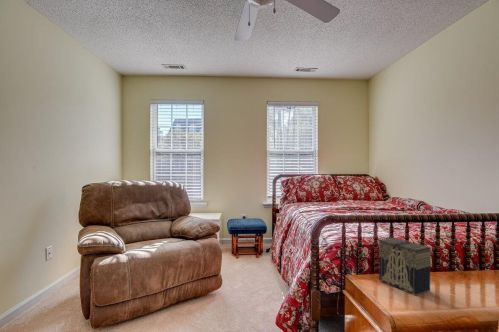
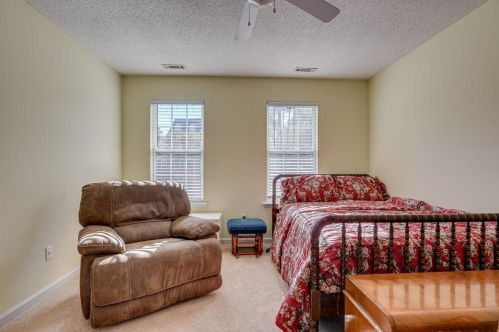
- decorative box (403, 264)
